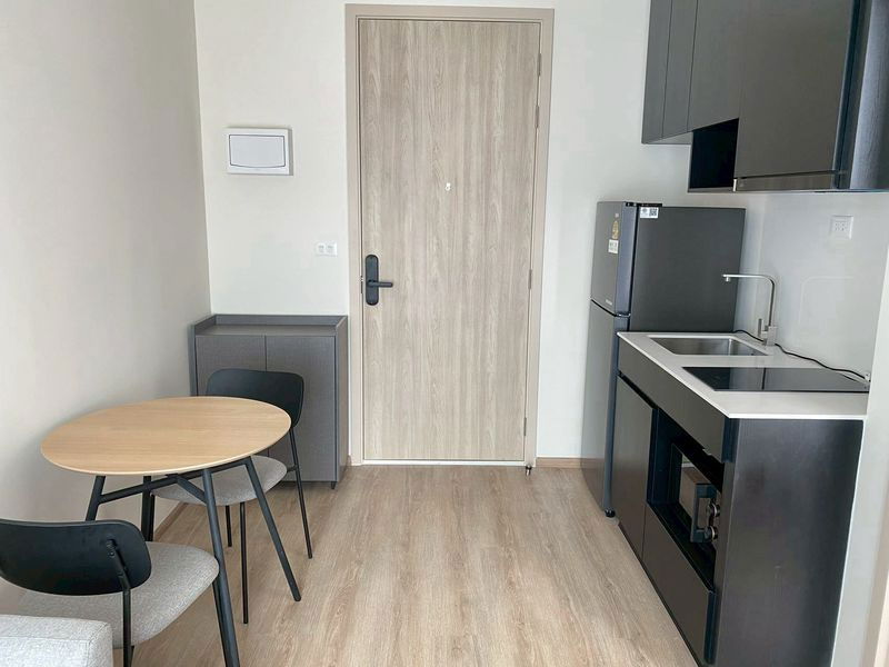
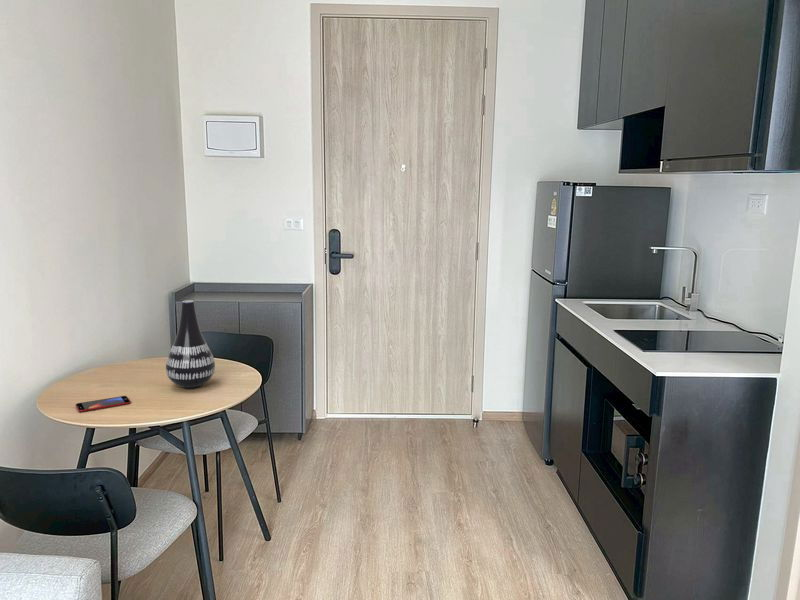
+ vase (189, 344)
+ smartphone (103, 403)
